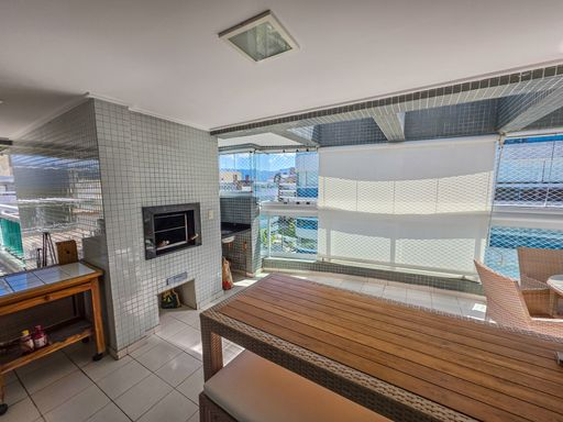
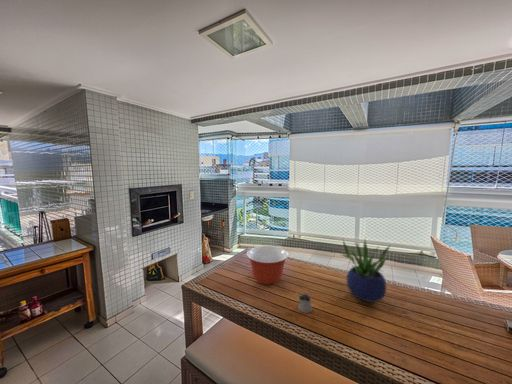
+ tea glass holder (303, 298)
+ potted plant (366, 270)
+ mixing bowl (267, 266)
